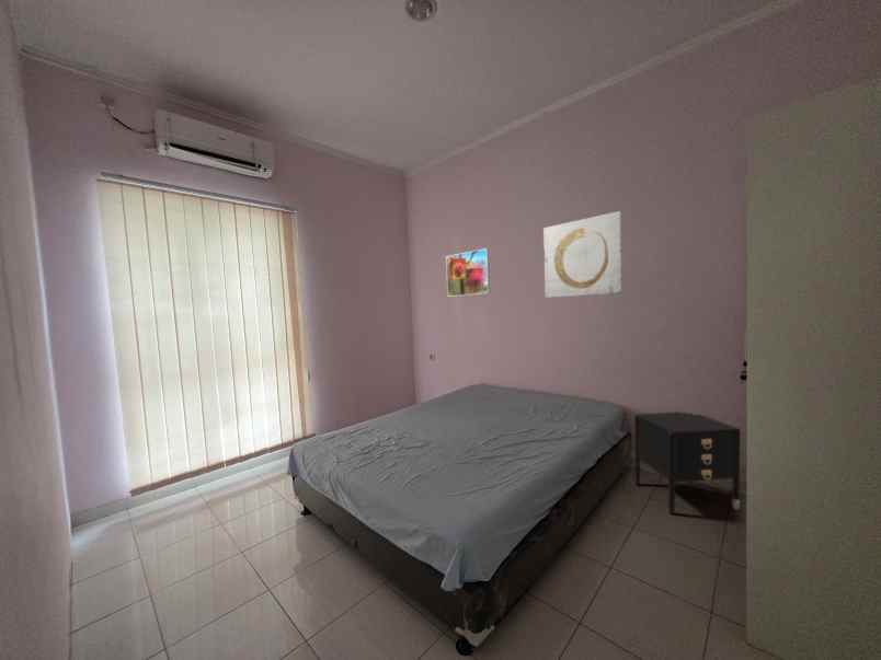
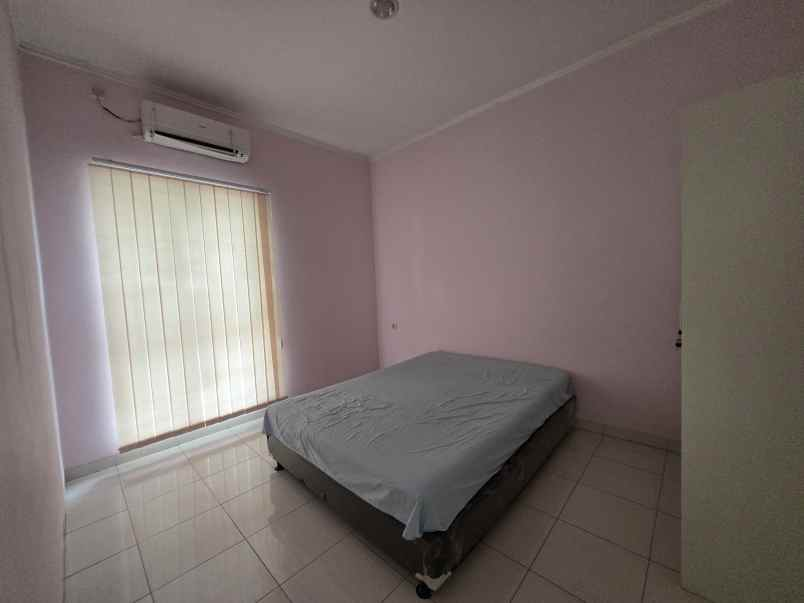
- nightstand (683, 458)
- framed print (467, 274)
- wall art (580, 258)
